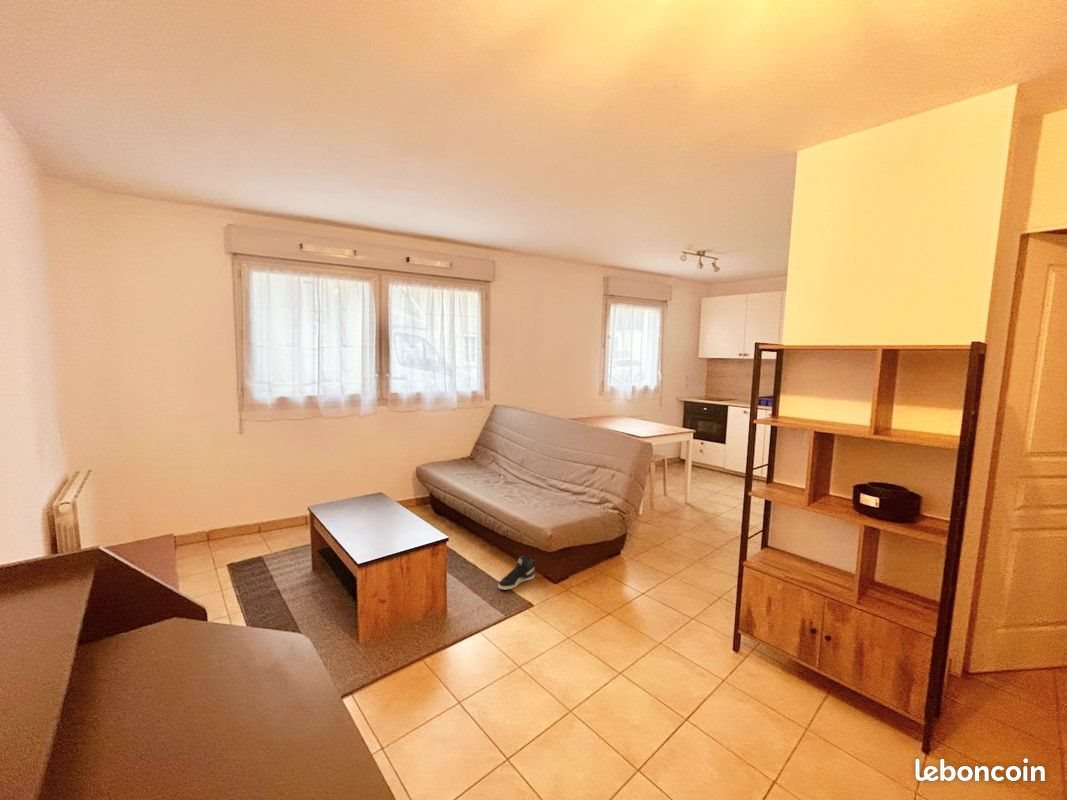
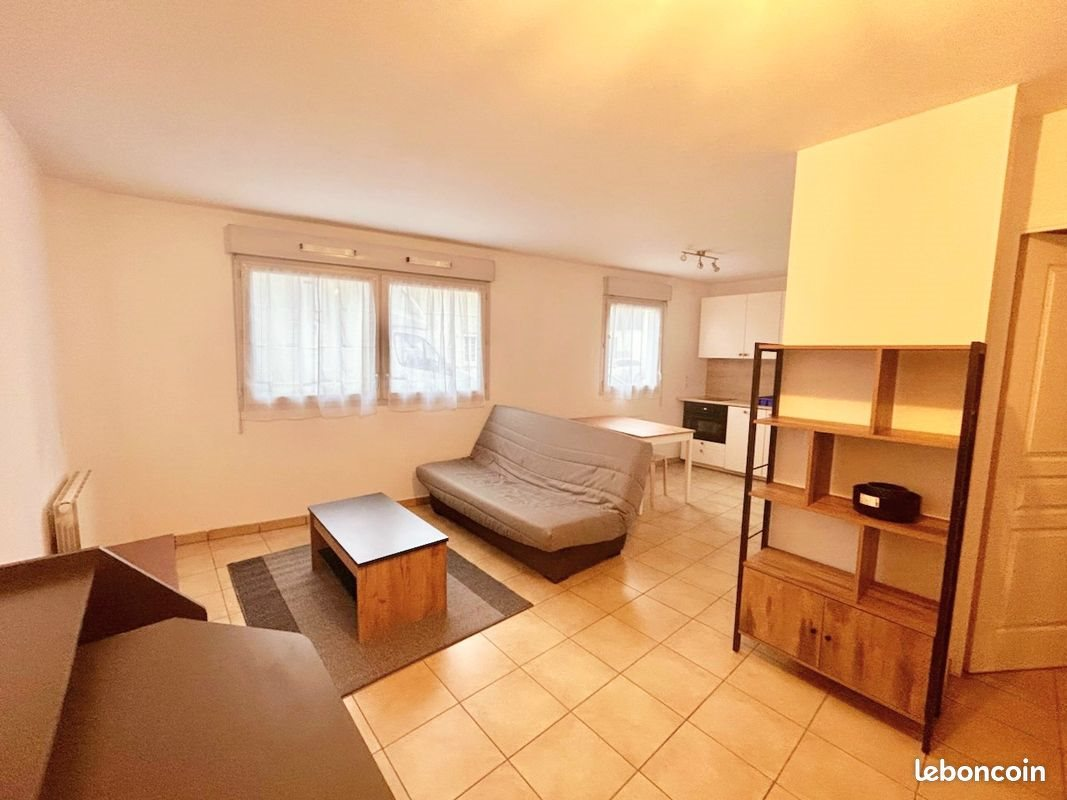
- sneaker (516, 570)
